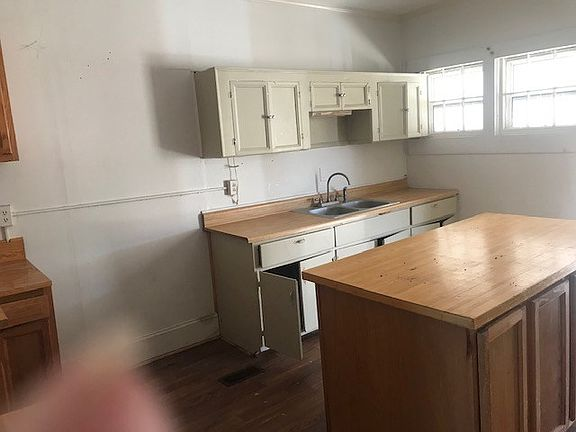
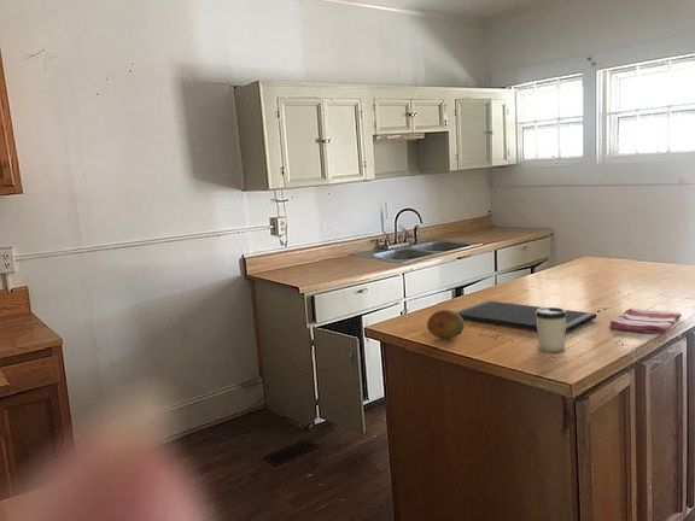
+ dish towel (646, 320)
+ cutting board (521, 315)
+ fruit (445, 323)
+ cup (551, 329)
